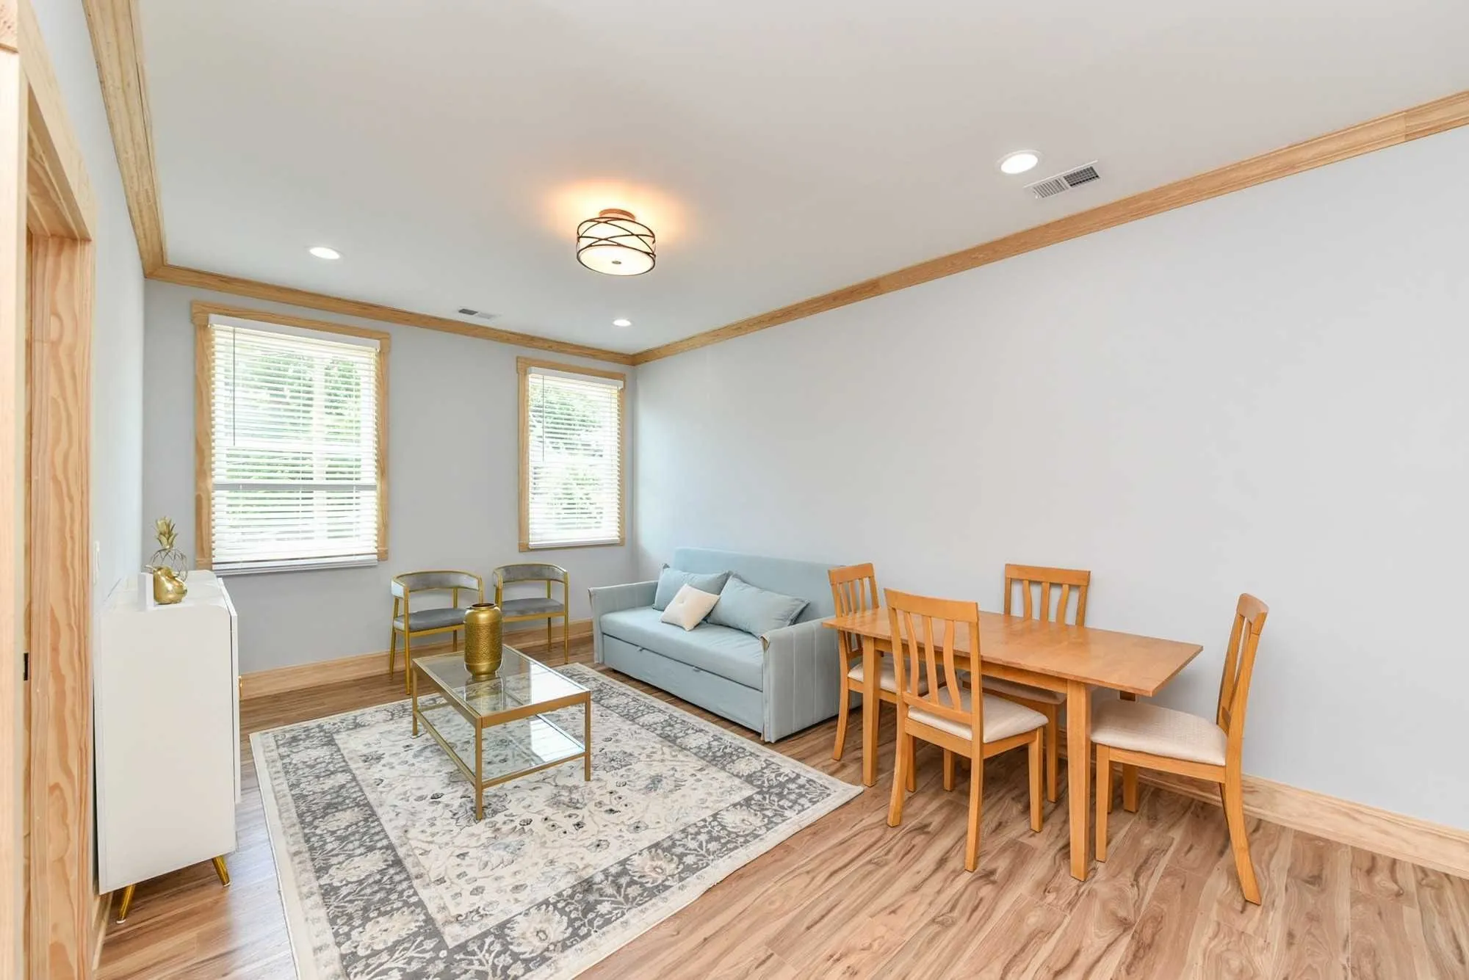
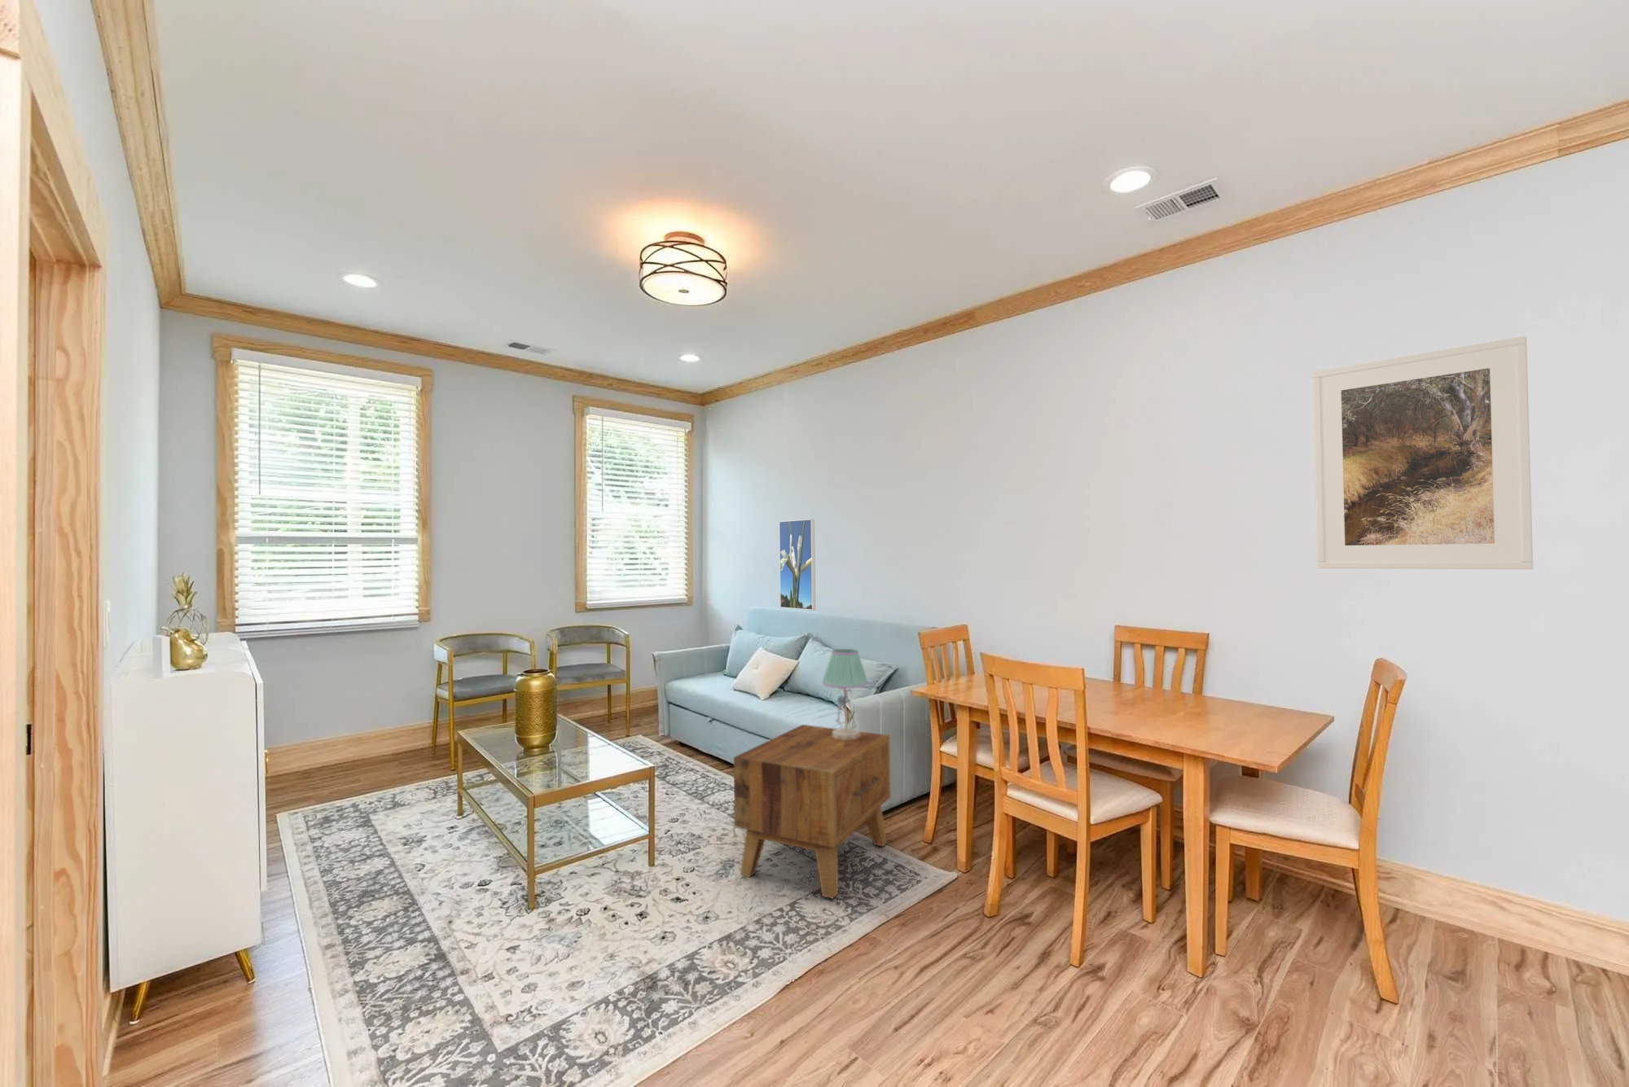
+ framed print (1413, 462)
+ side table (819, 802)
+ table lamp (845, 693)
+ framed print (797, 564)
